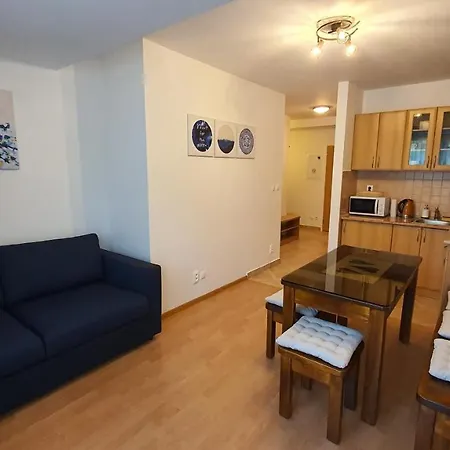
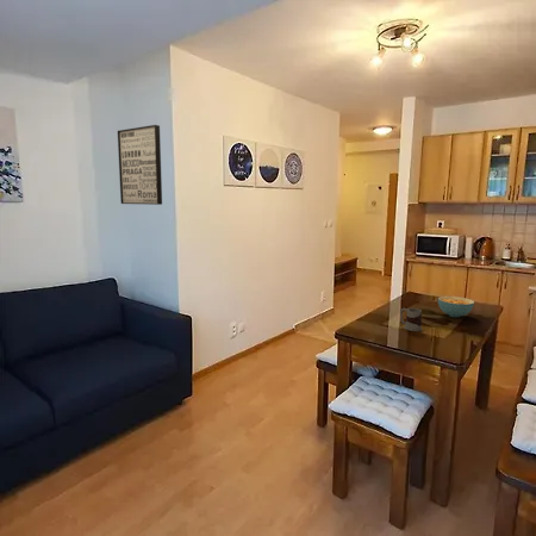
+ cereal bowl (455, 307)
+ wall art (138, 167)
+ mug (411, 318)
